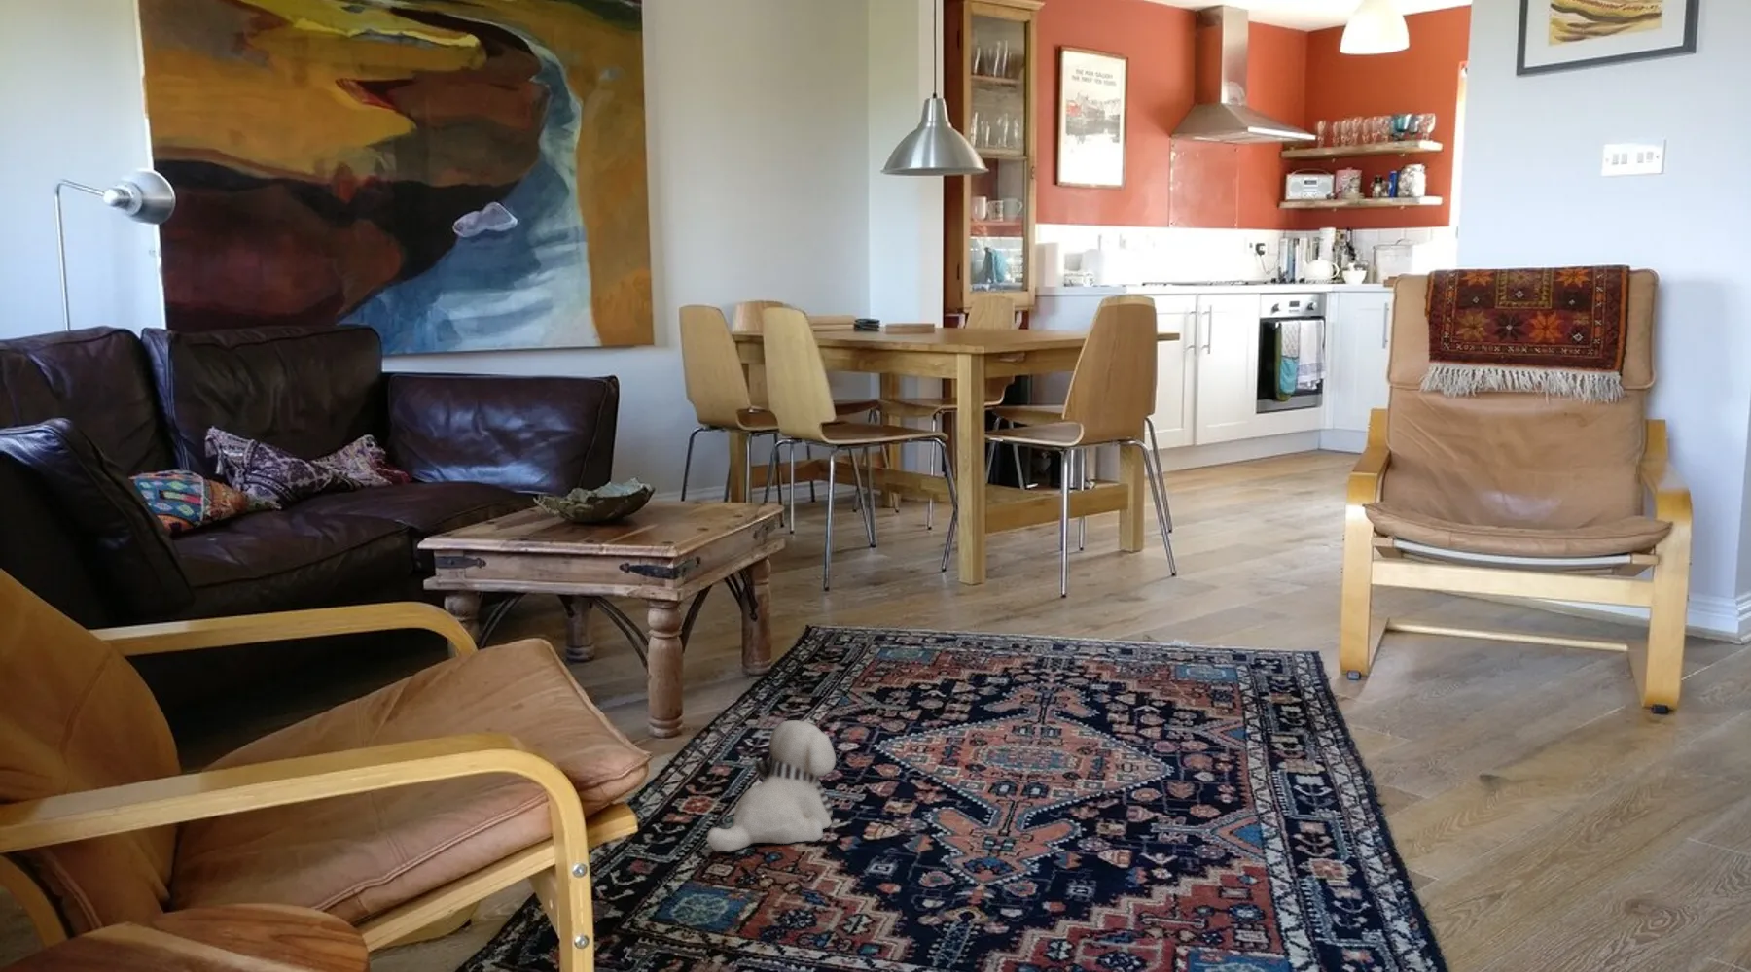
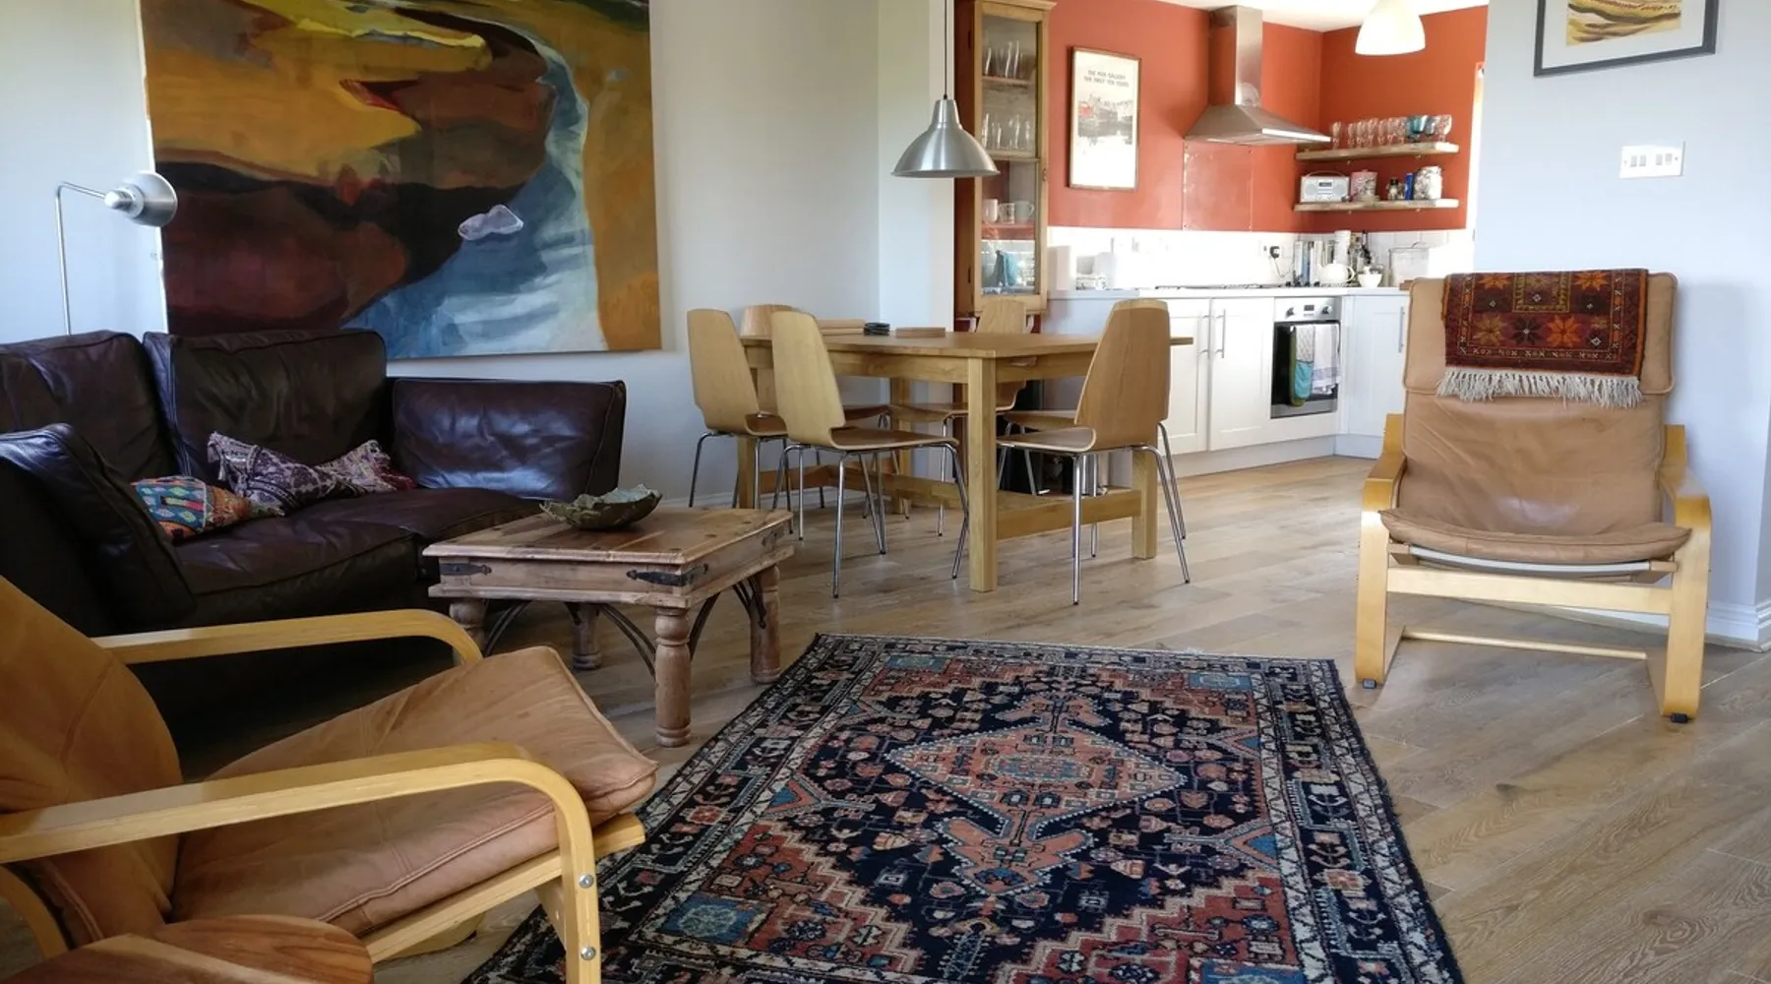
- plush toy (767, 779)
